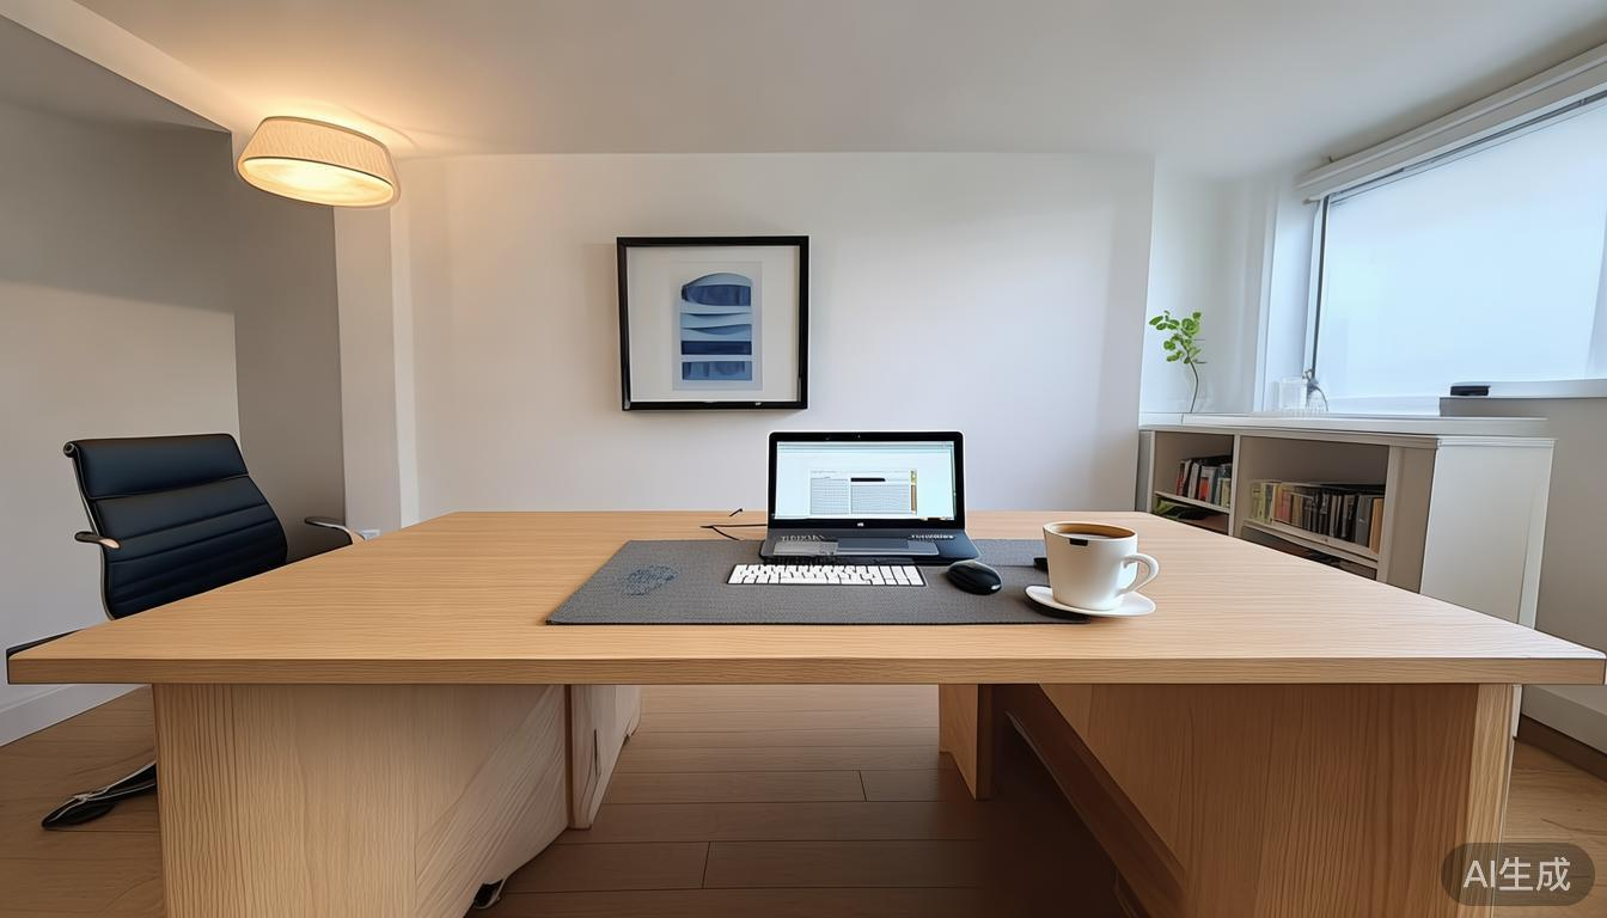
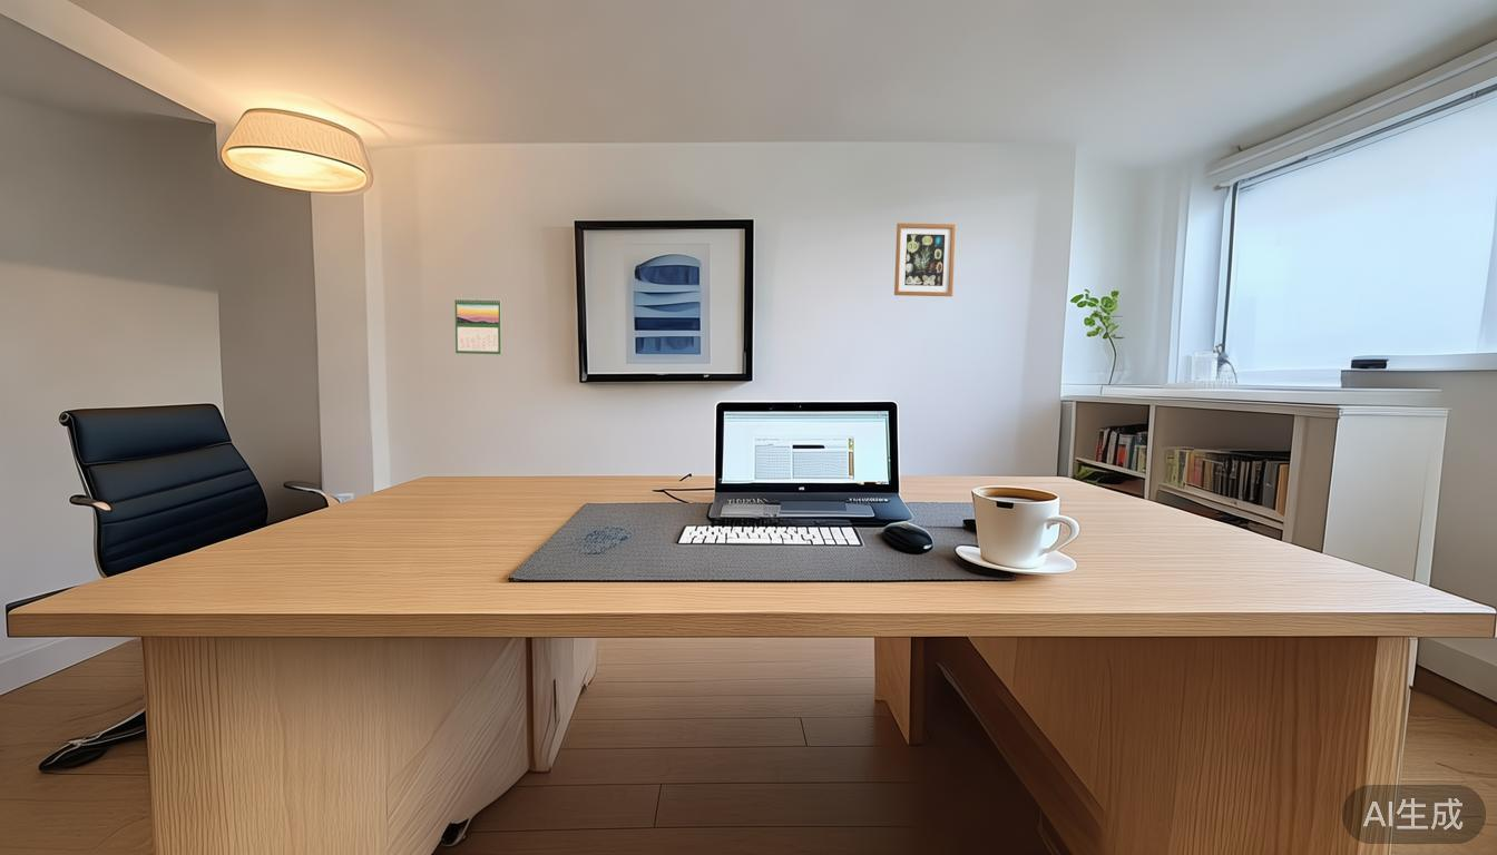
+ wall art (924, 259)
+ calendar (478, 325)
